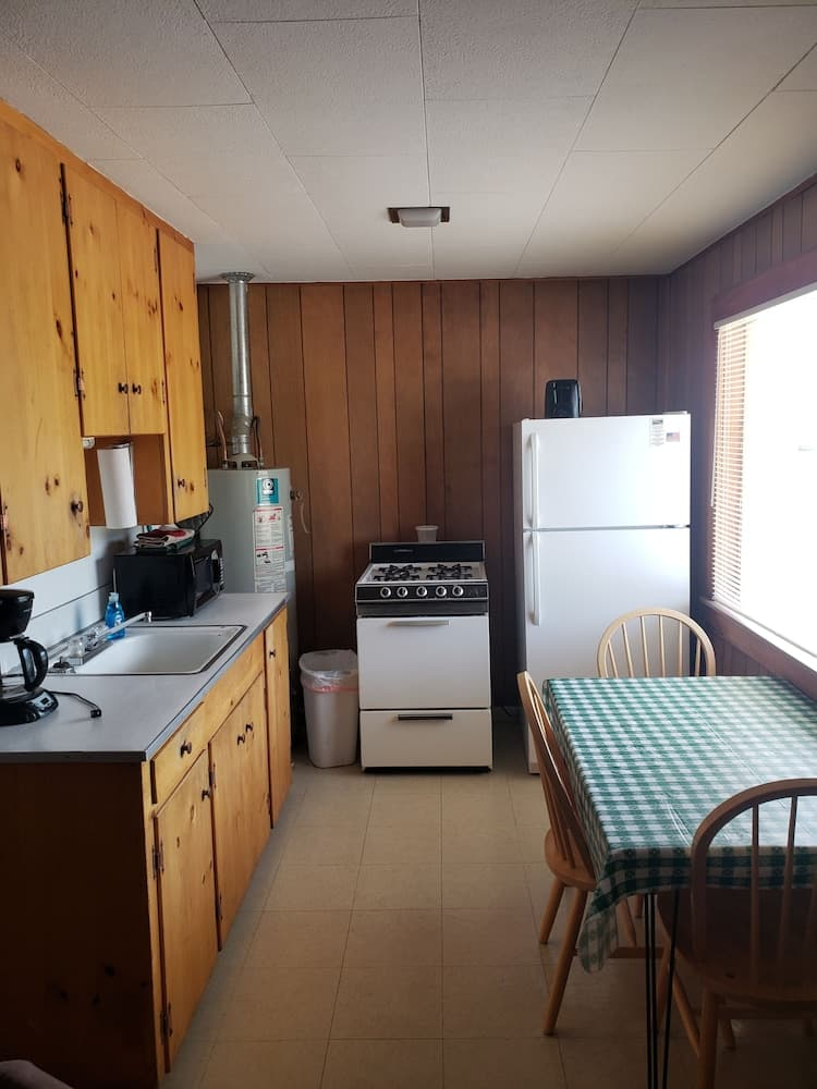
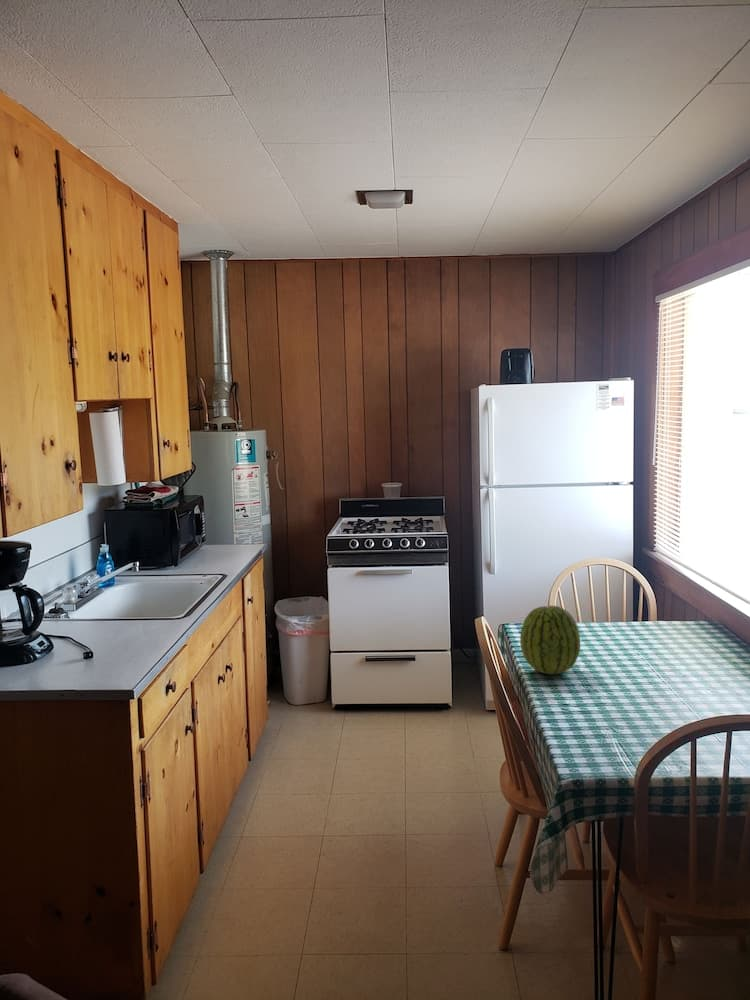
+ fruit (550, 639)
